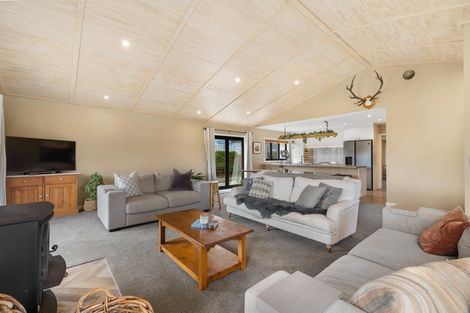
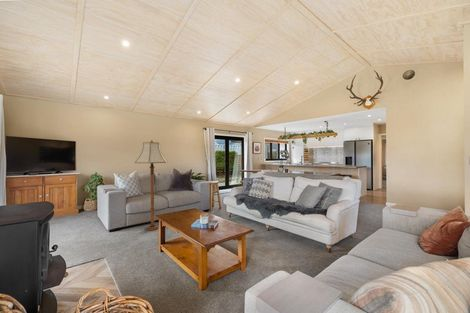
+ floor lamp (152, 184)
